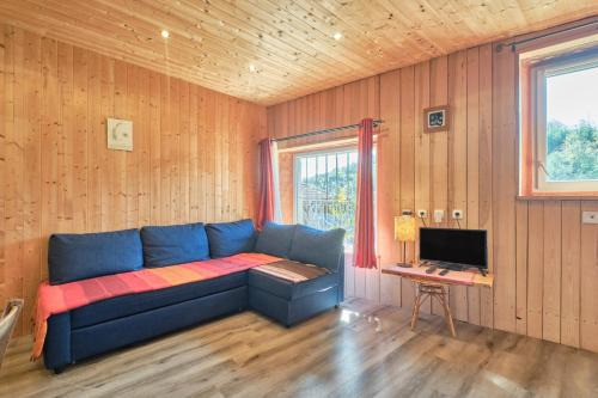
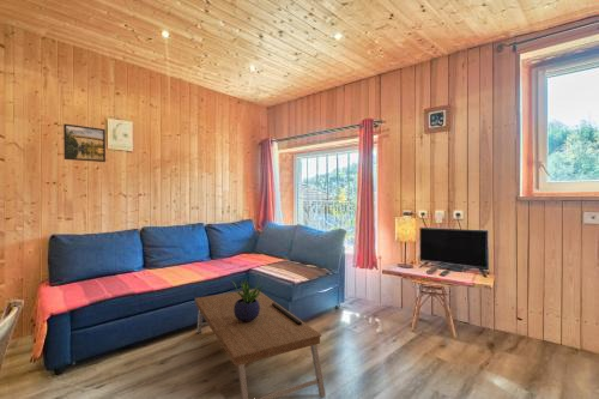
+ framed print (85, 144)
+ coffee table (248, 334)
+ potted plant (249, 295)
